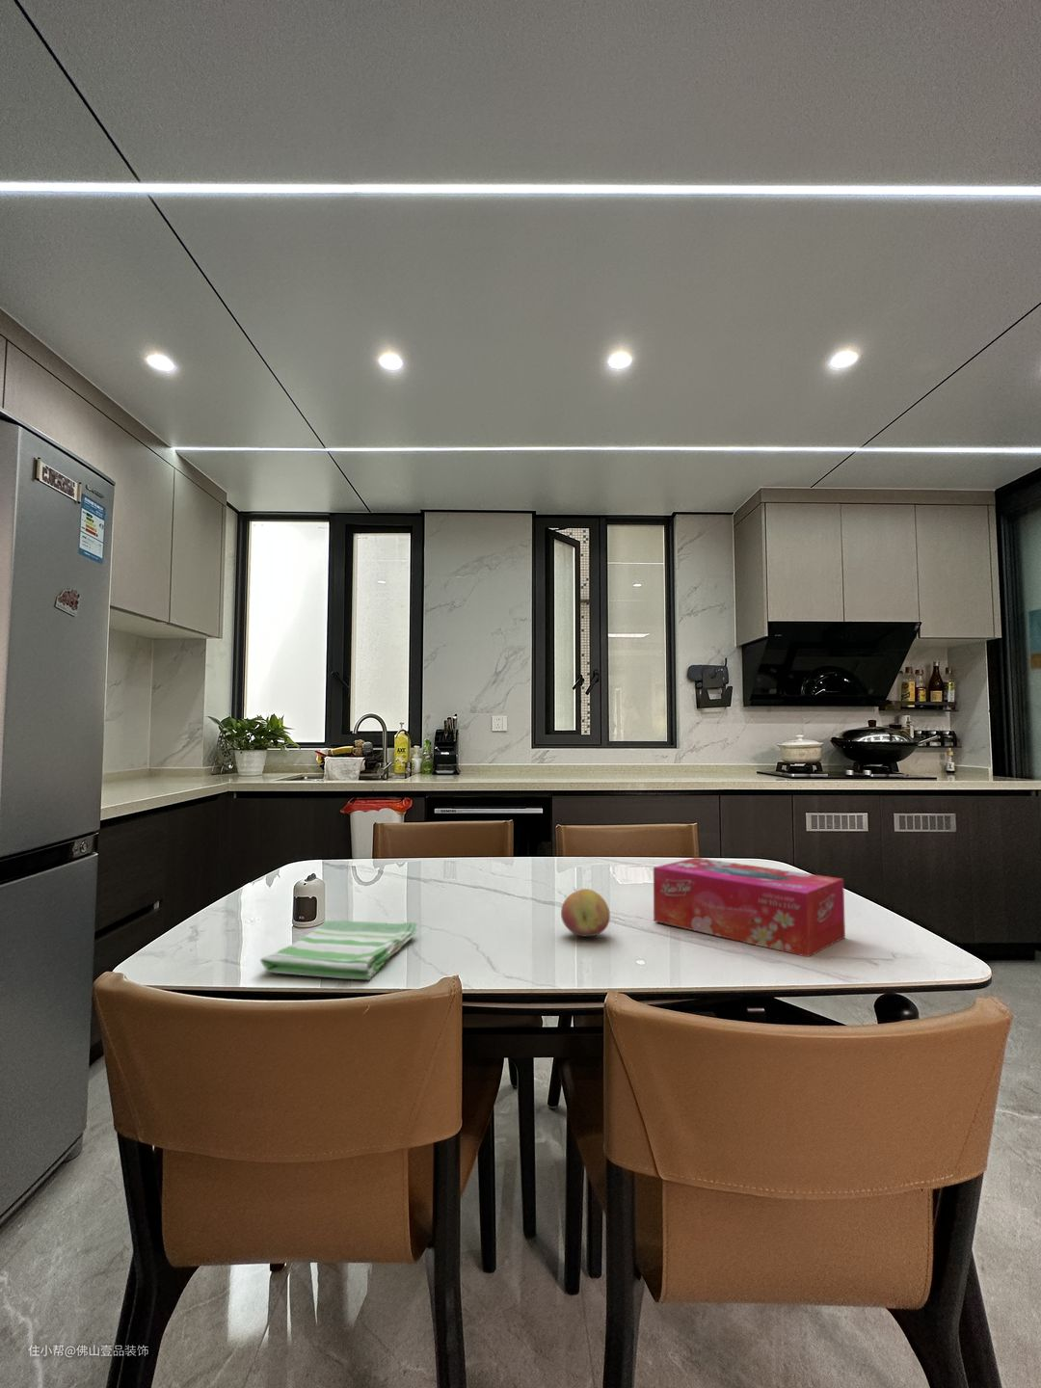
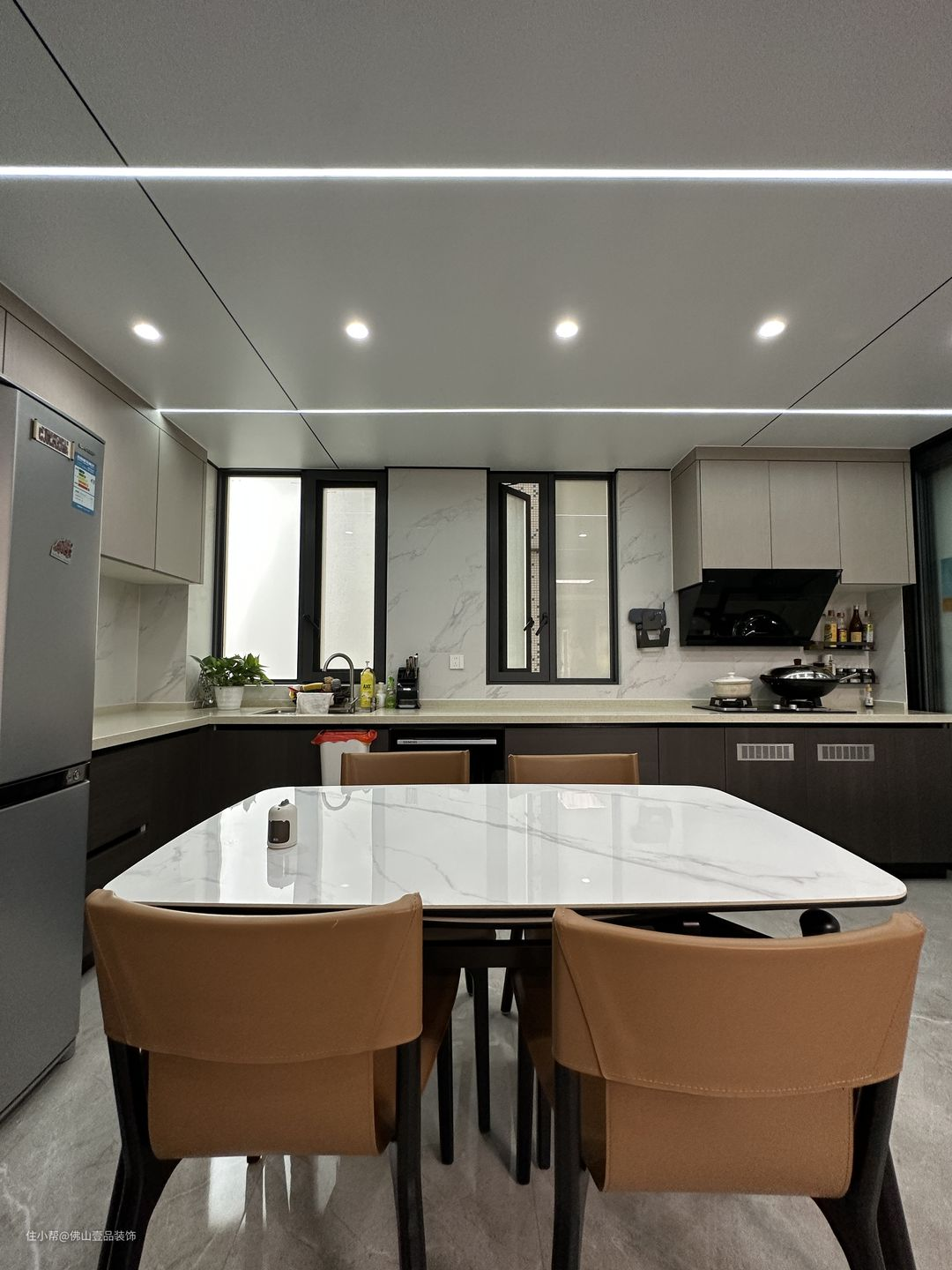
- tissue box (745, 901)
- dish towel (344, 944)
- fruit (585, 911)
